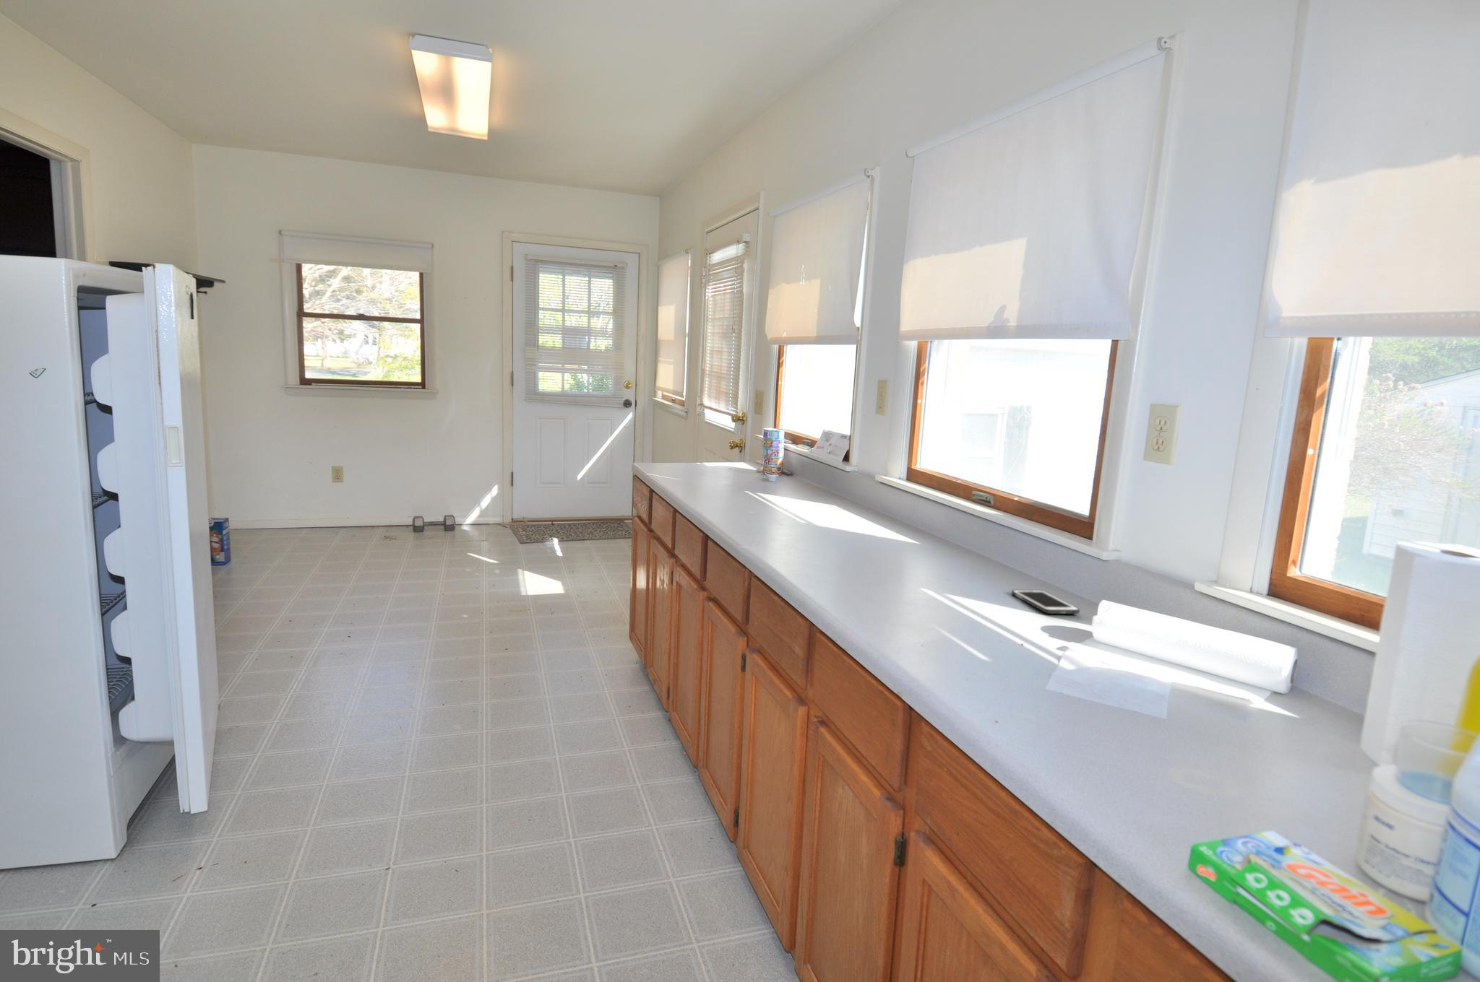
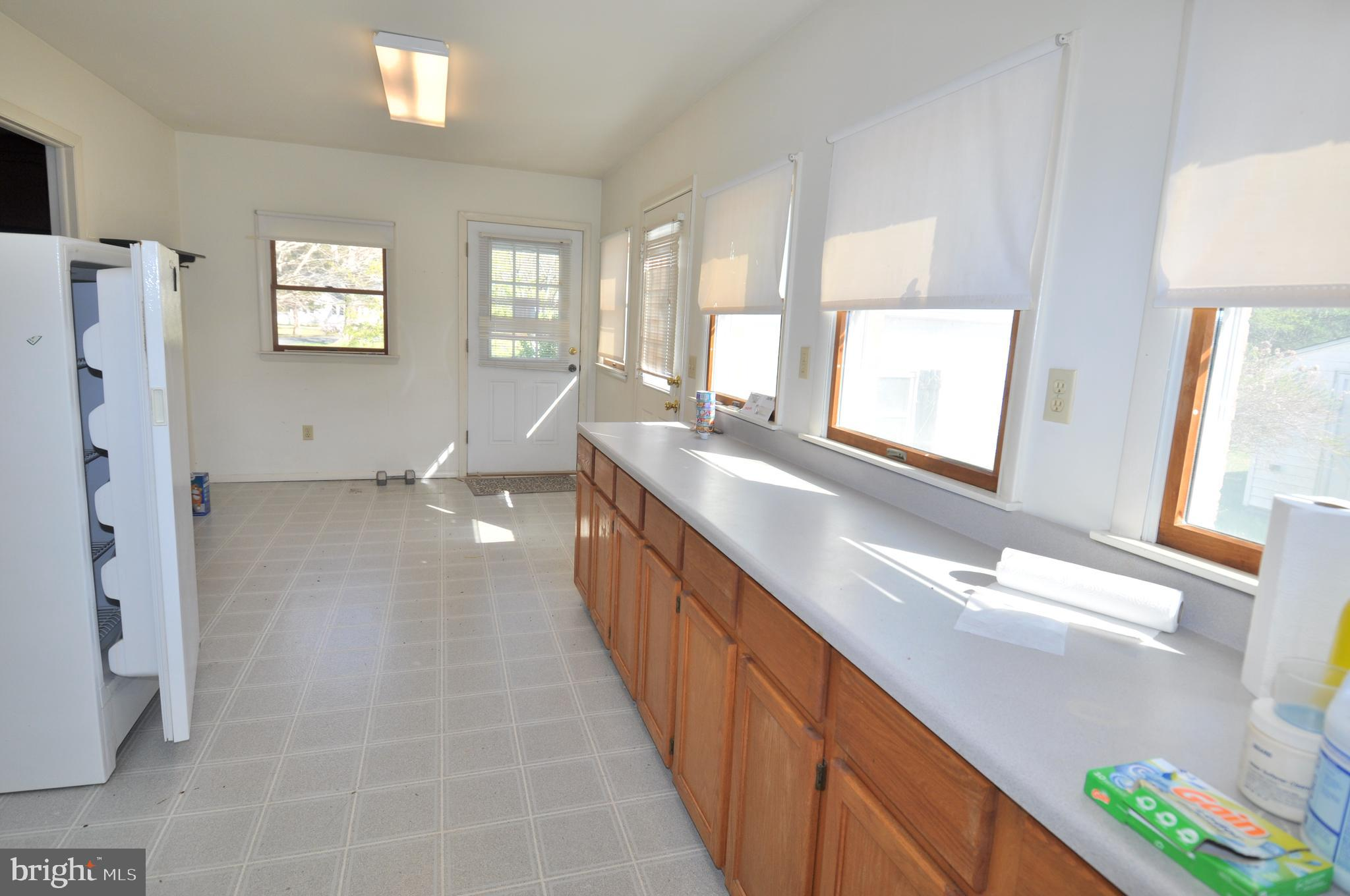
- cell phone (1045, 602)
